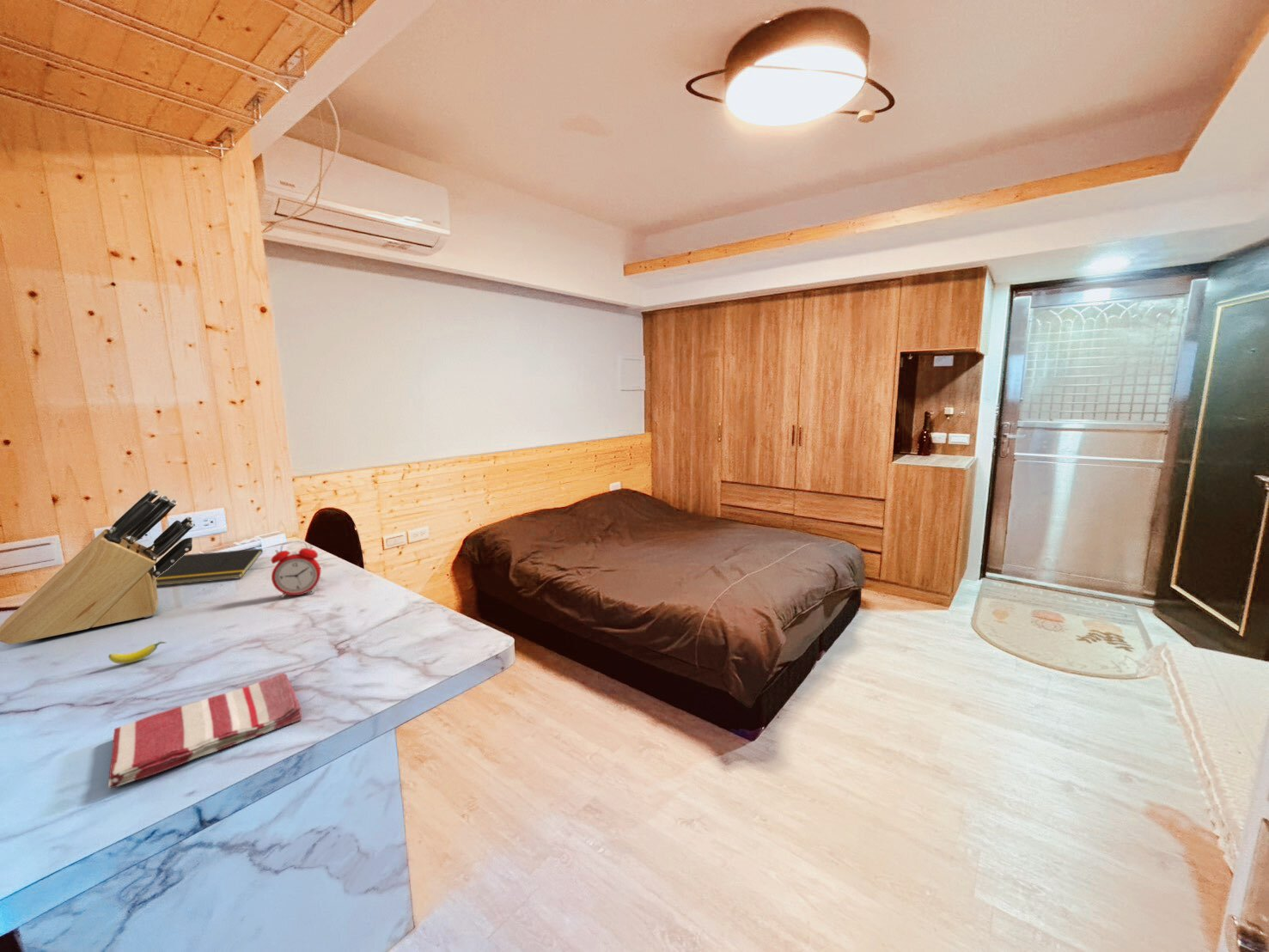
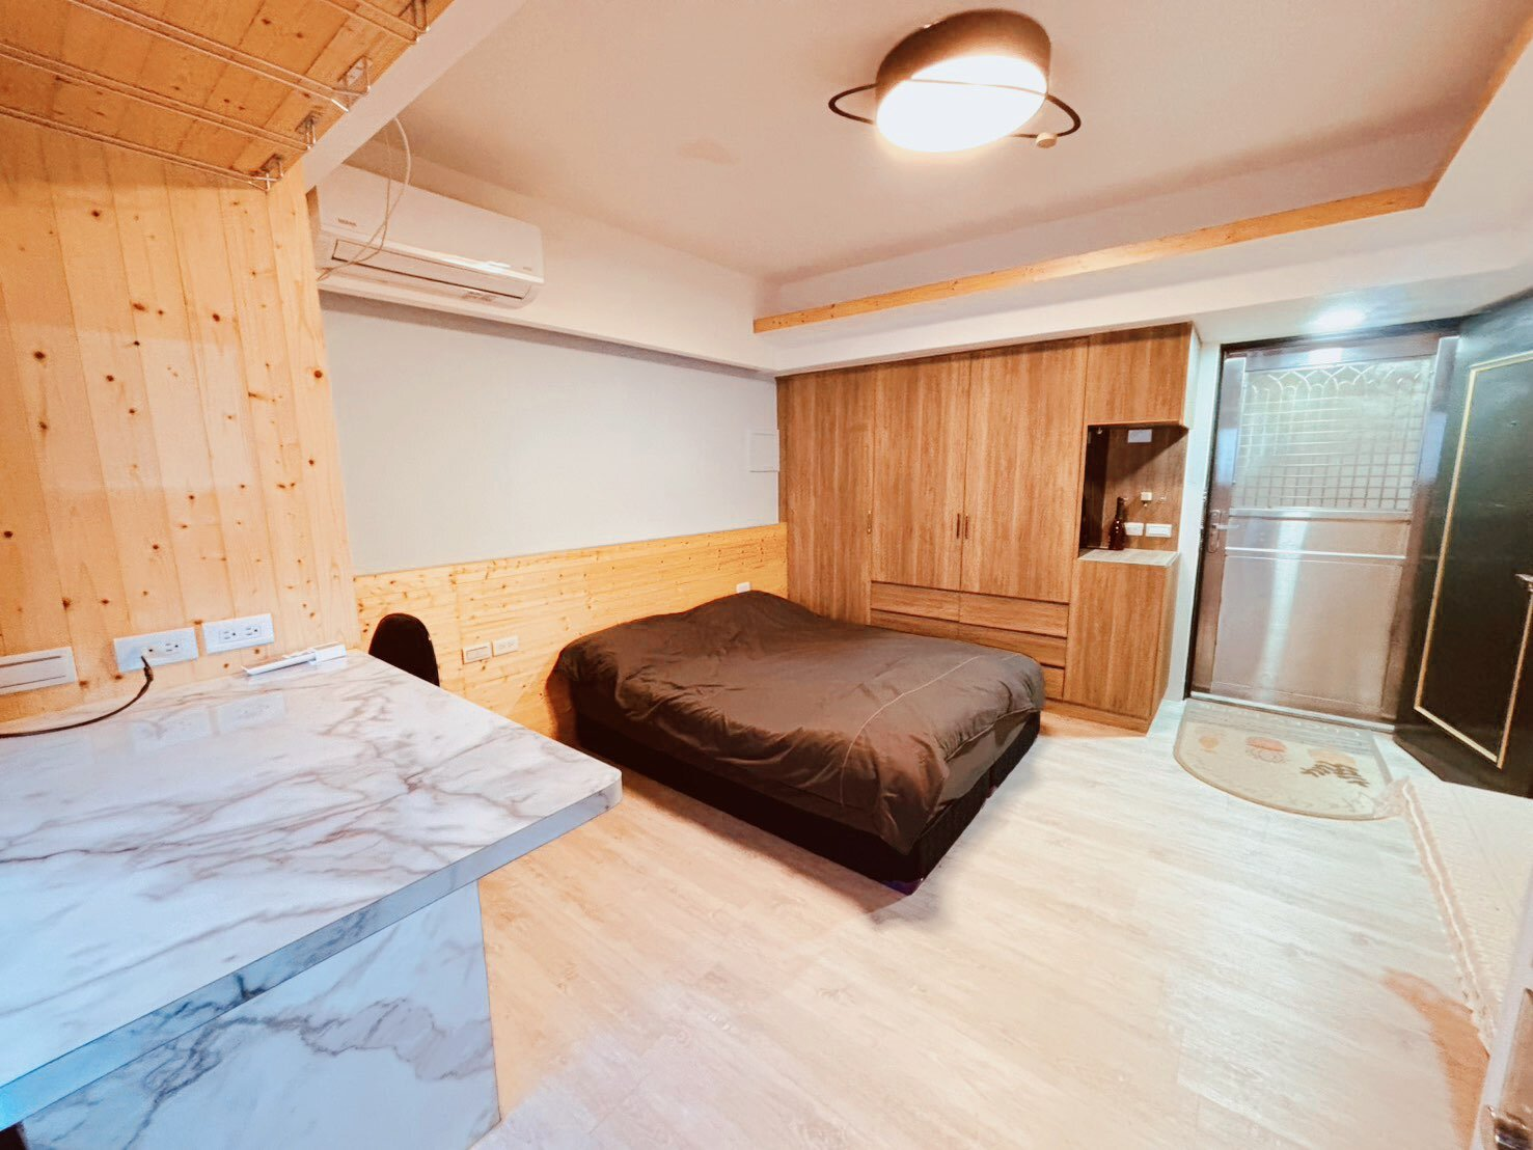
- notepad (208, 566)
- fruit (138, 653)
- dish towel (210, 720)
- knife block (101, 558)
- alarm clock (296, 567)
